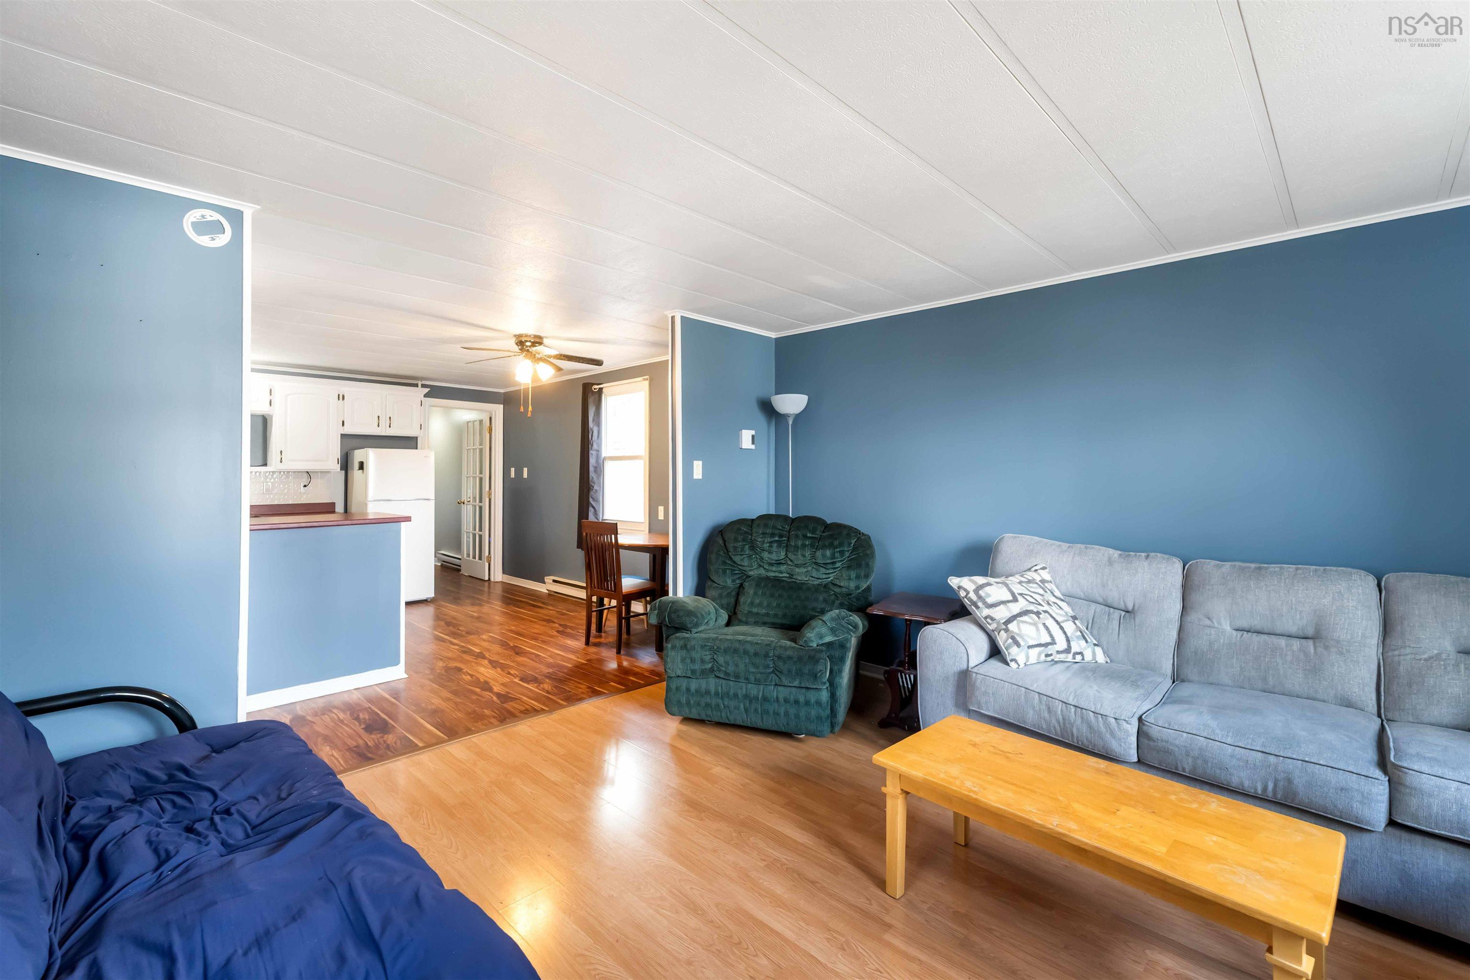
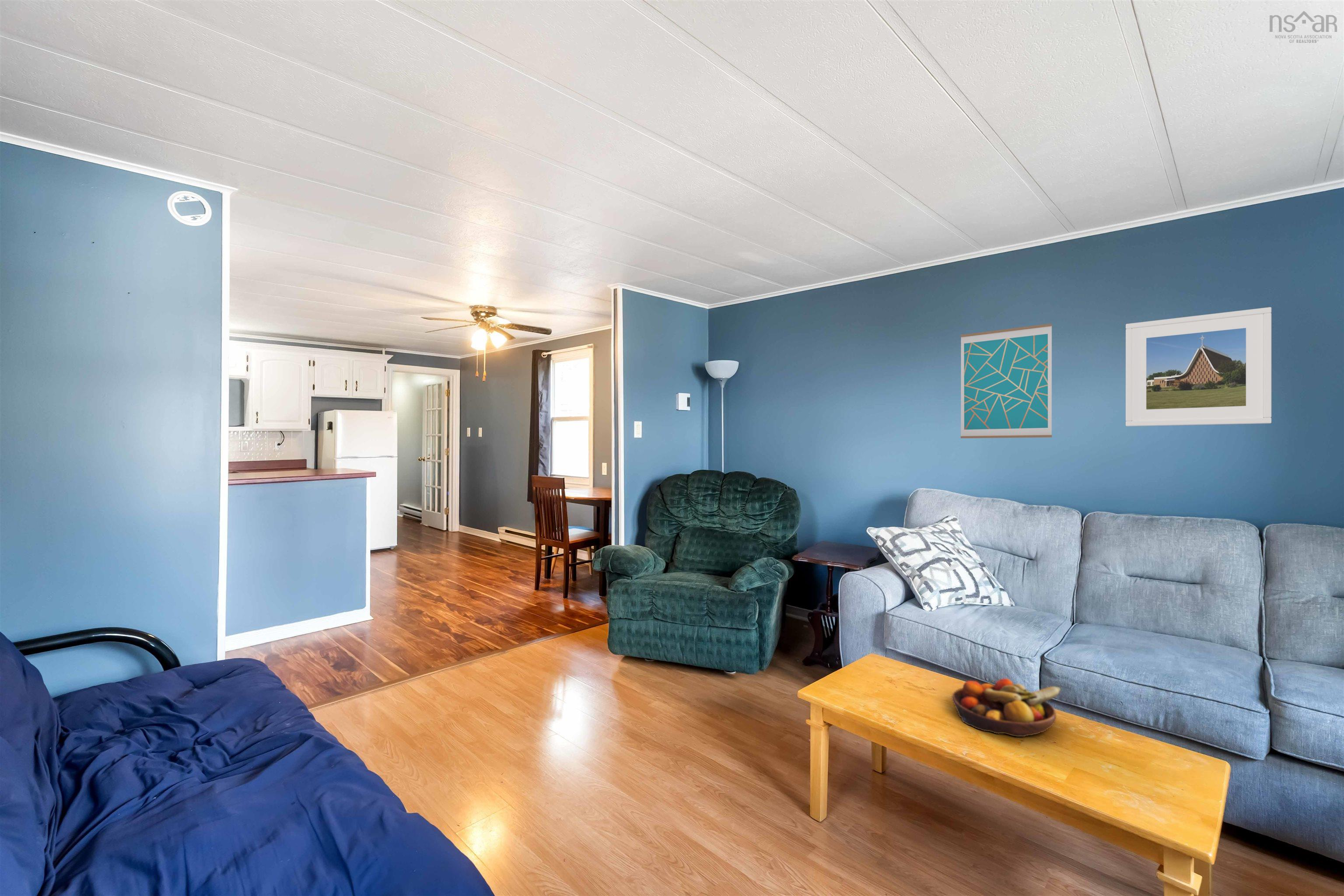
+ fruit bowl (1003, 699)
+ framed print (1194, 371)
+ wall art (1004, 384)
